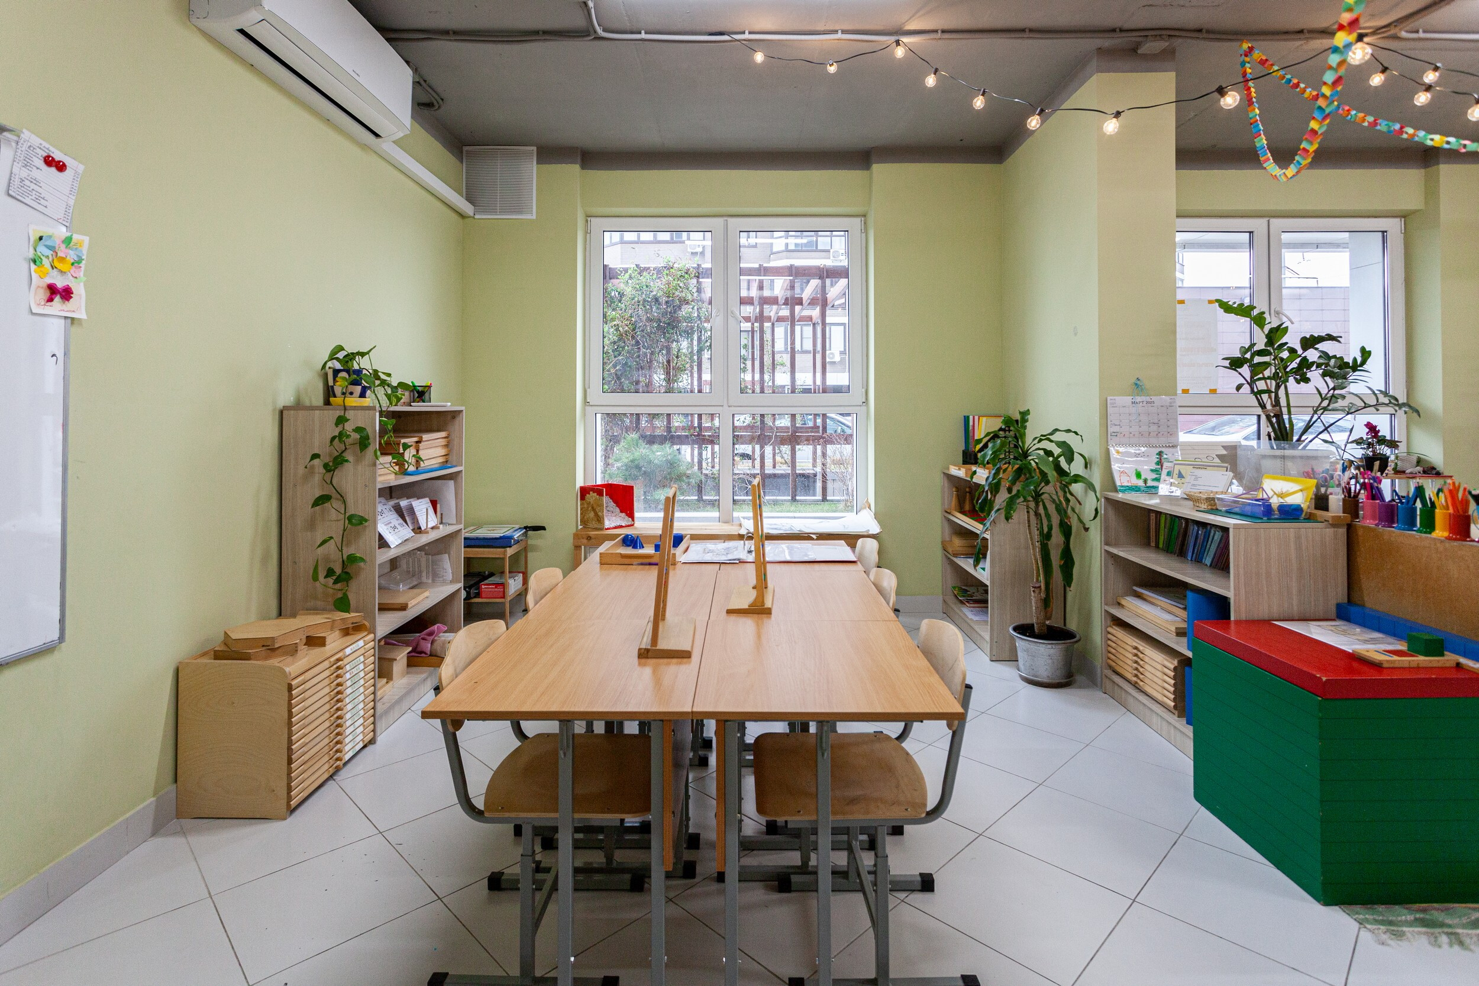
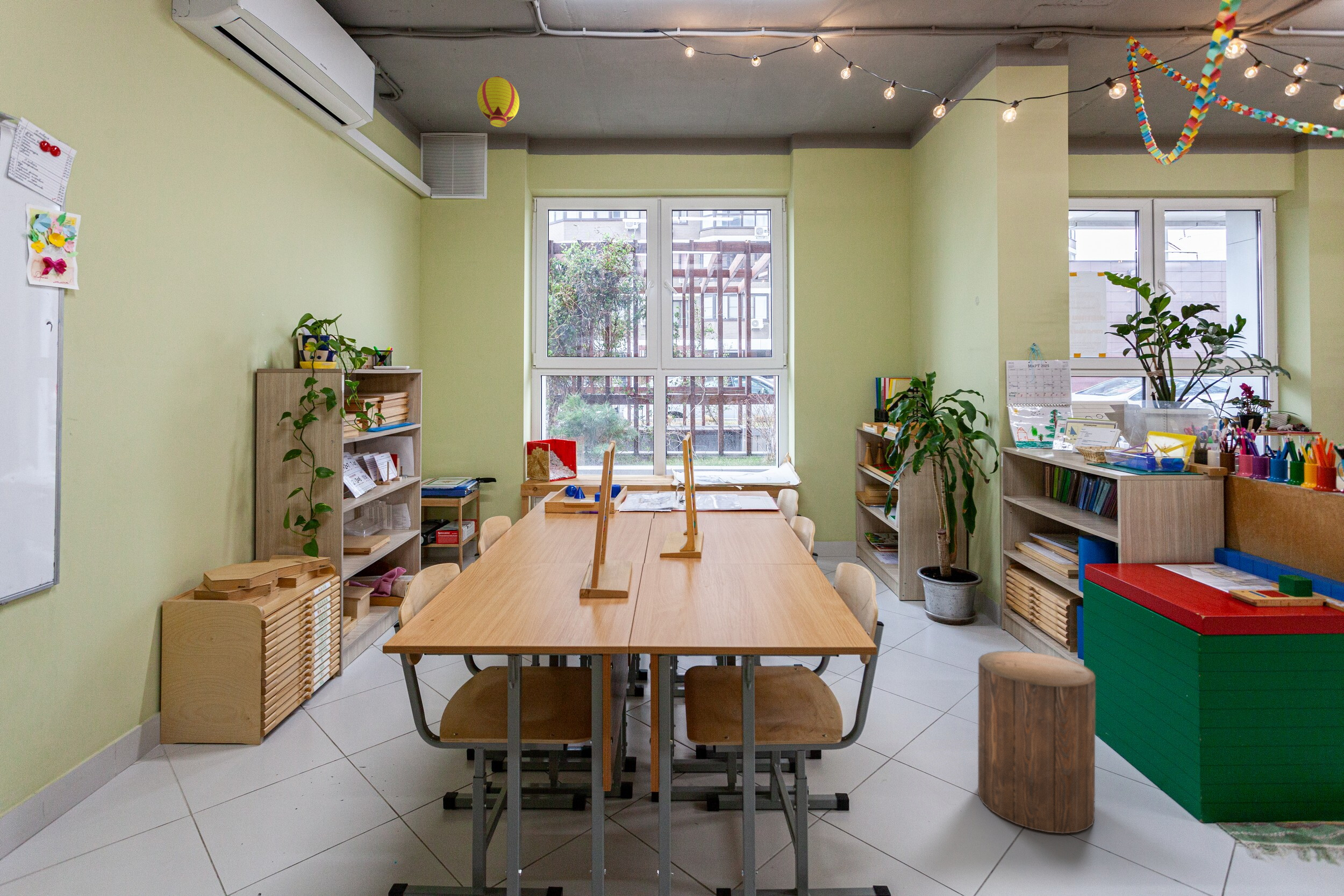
+ paper lantern (498, 100)
+ stool (1034, 735)
